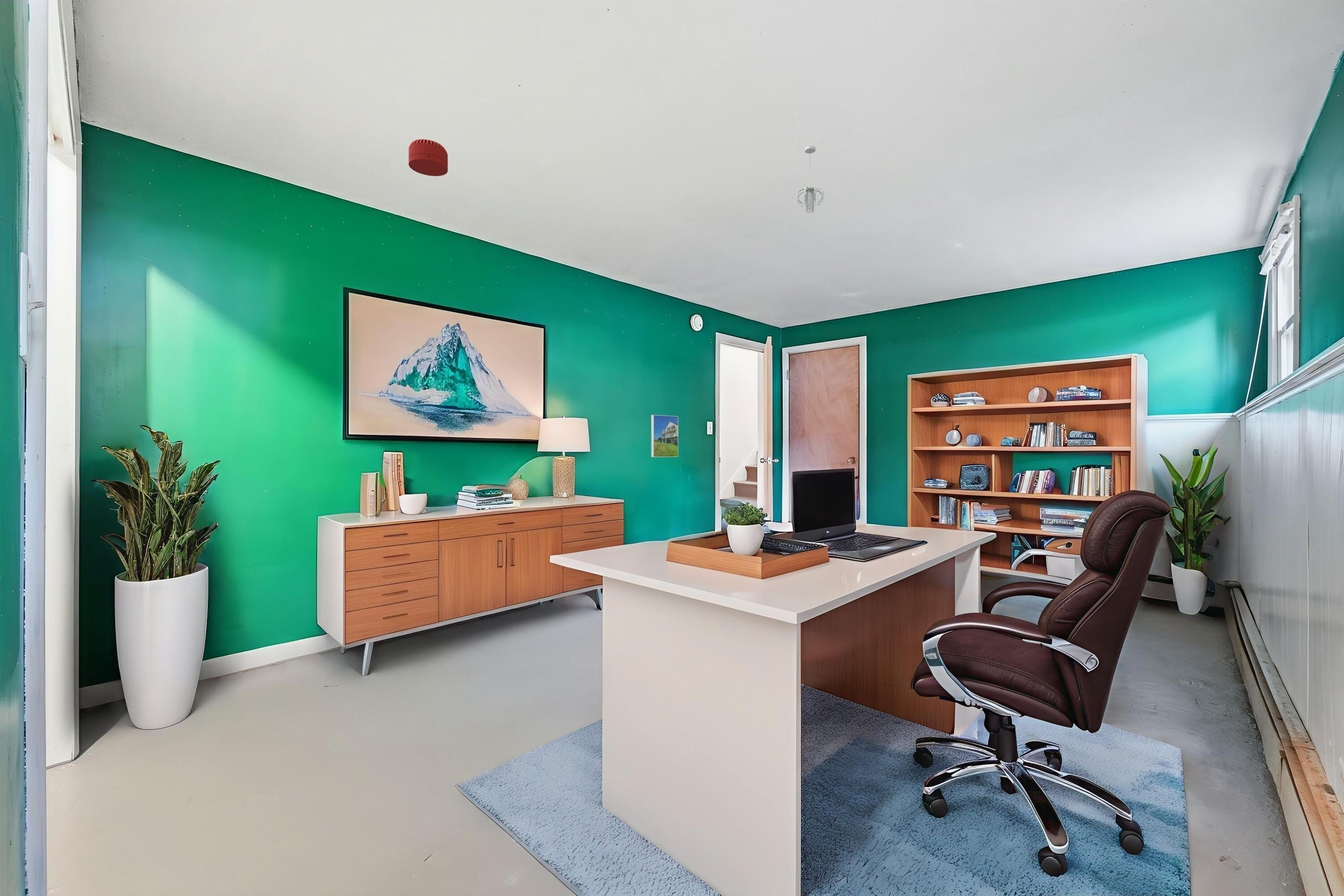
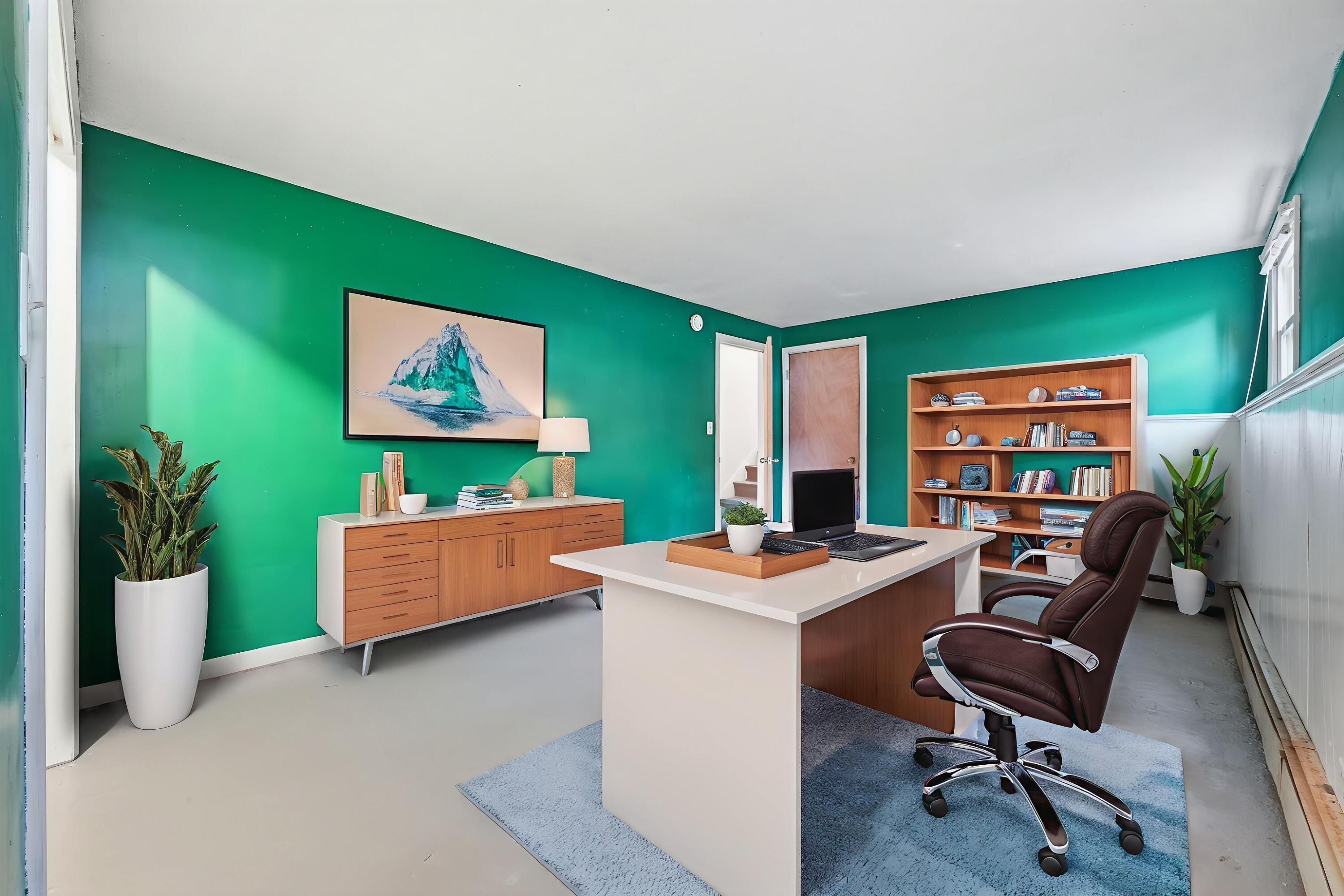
- smoke detector (428, 157)
- pendant light (810, 181)
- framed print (665, 436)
